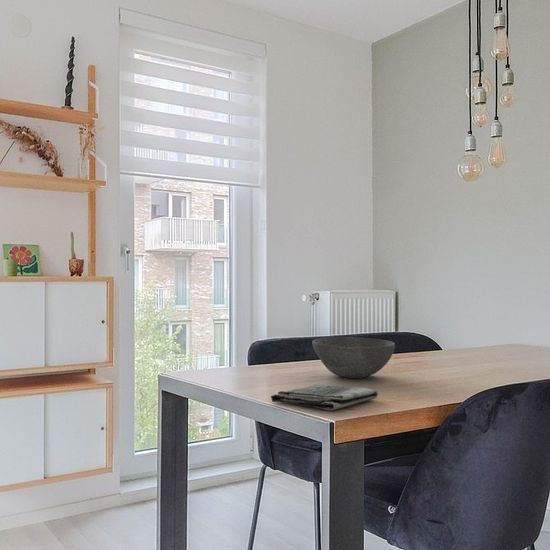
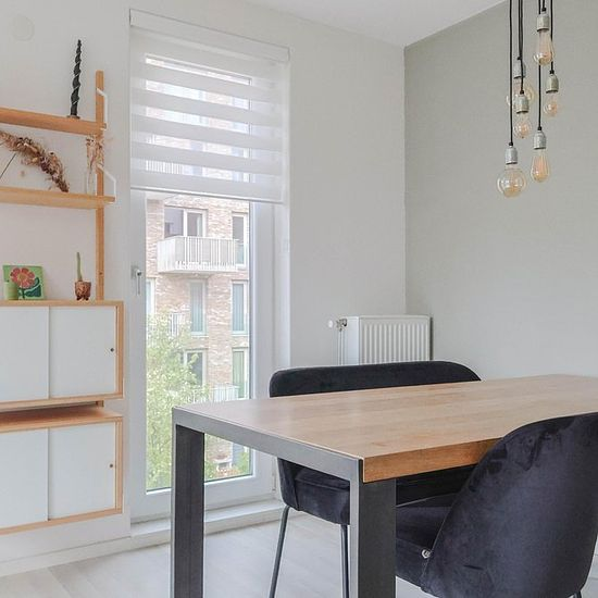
- dish towel (324, 393)
- bowl (353, 358)
